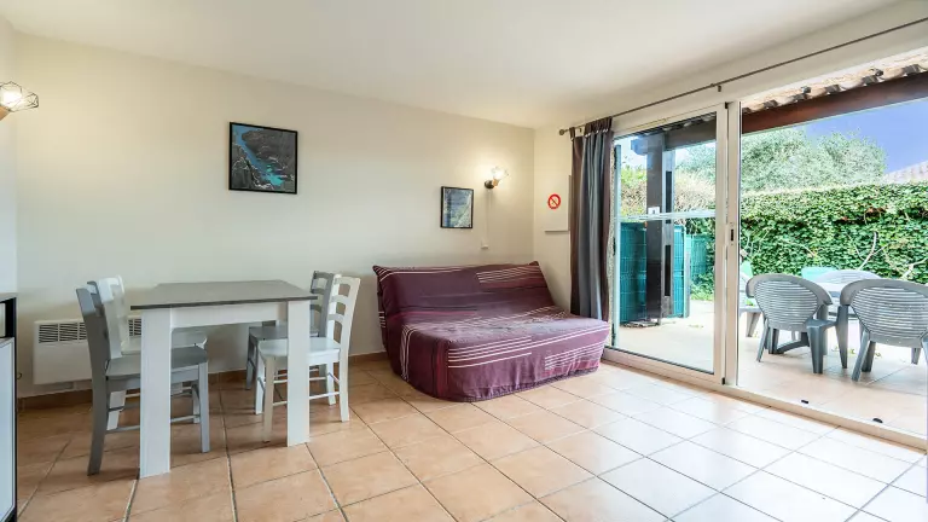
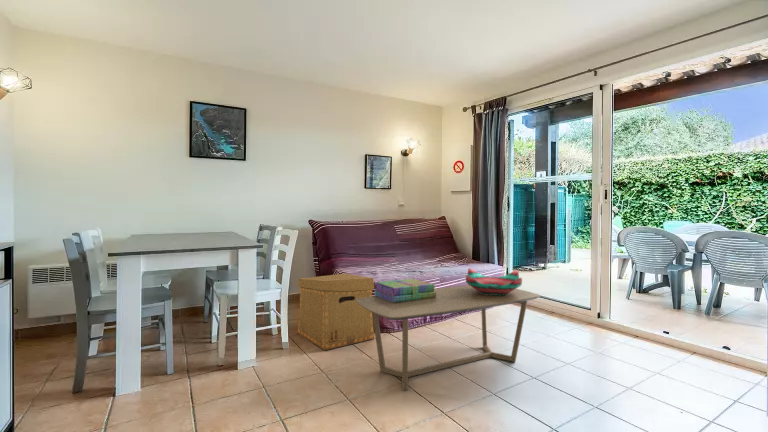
+ coffee table (448, 313)
+ stack of books (404, 289)
+ cardboard box (335, 304)
+ decorative bowl (493, 282)
